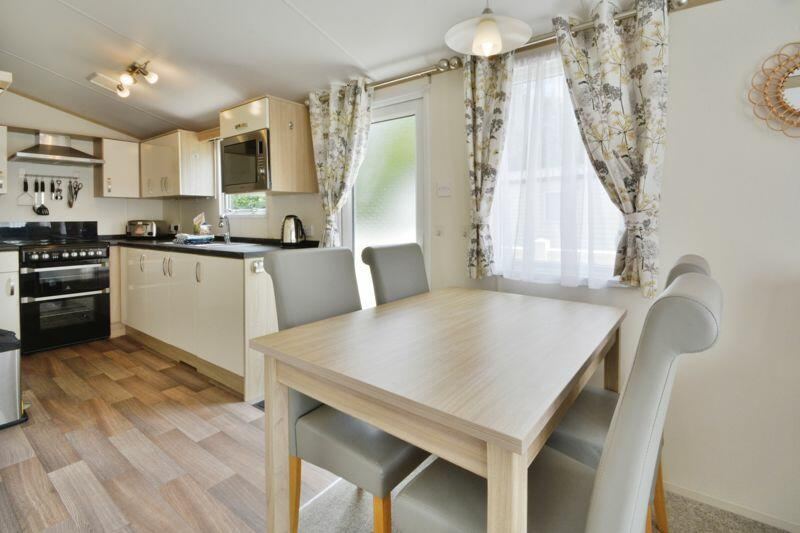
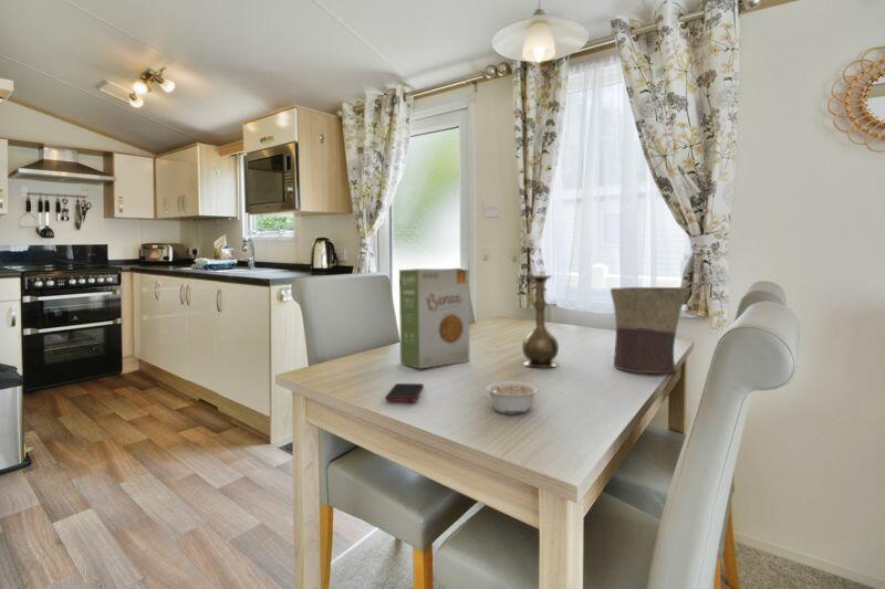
+ food box (435, 316)
+ vase (540, 319)
+ legume (511, 396)
+ cell phone (405, 391)
+ flower pot (647, 327)
